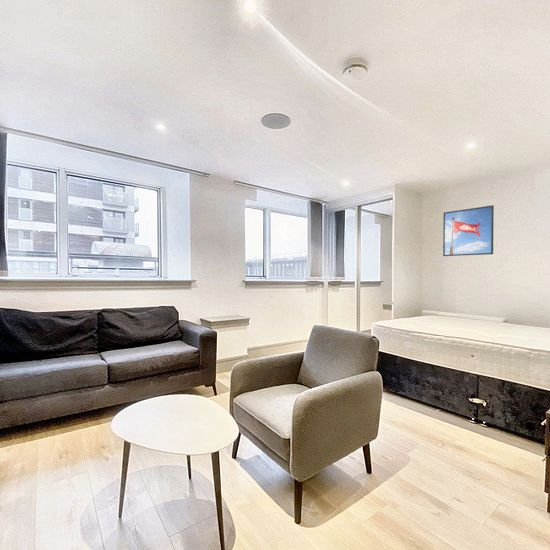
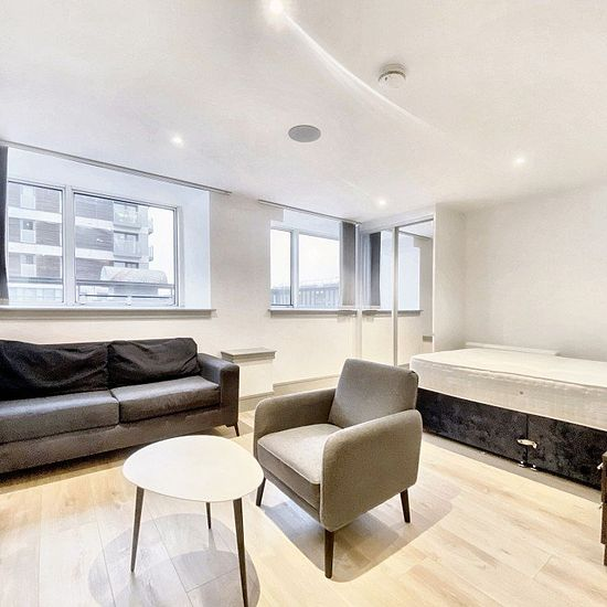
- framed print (466, 232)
